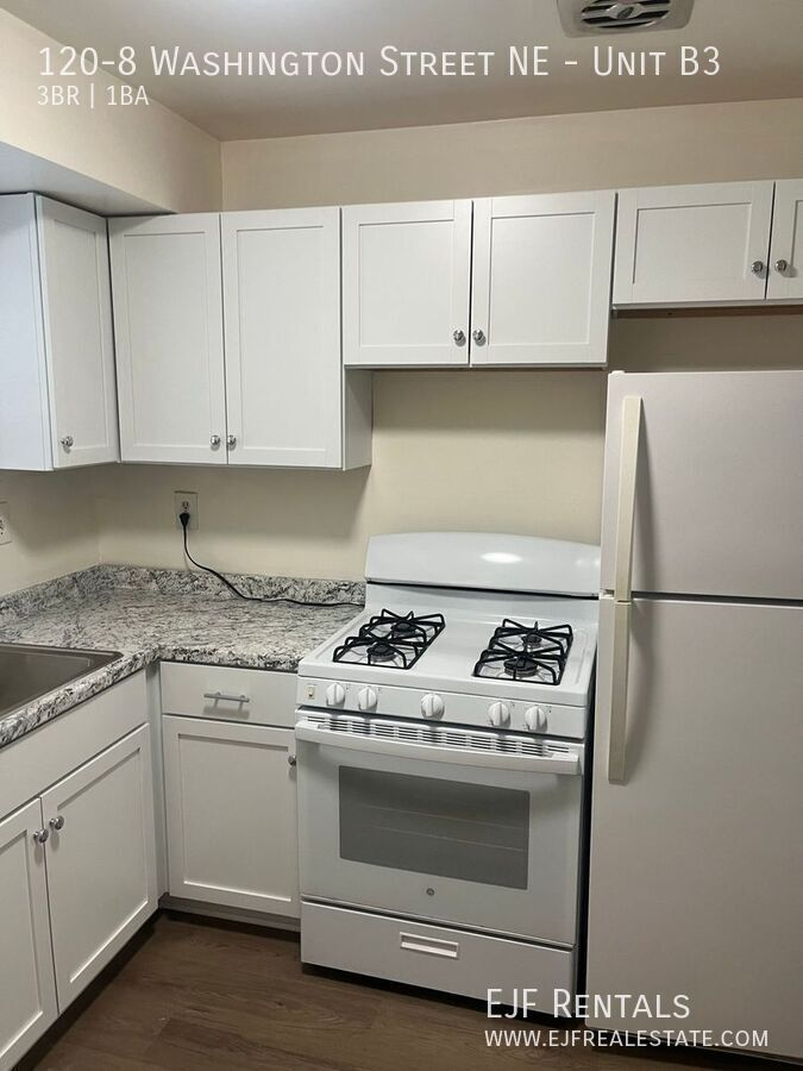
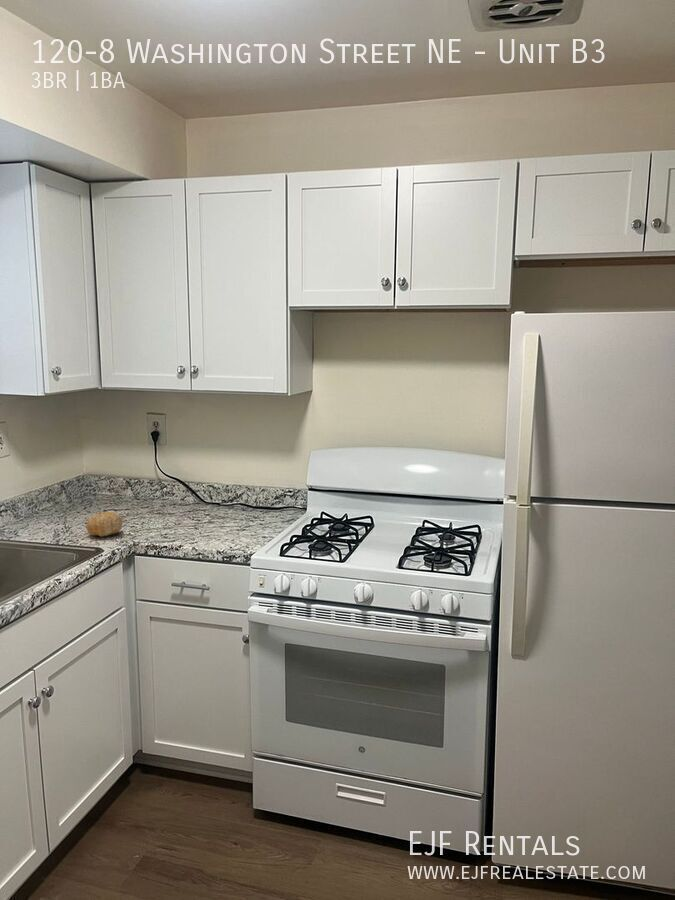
+ fruit (104, 523)
